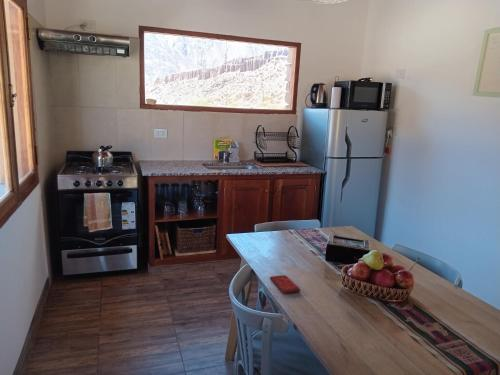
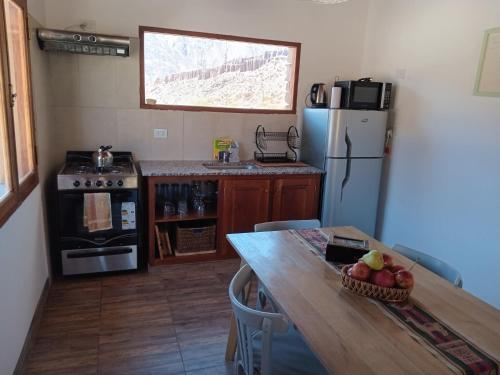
- smartphone (284, 283)
